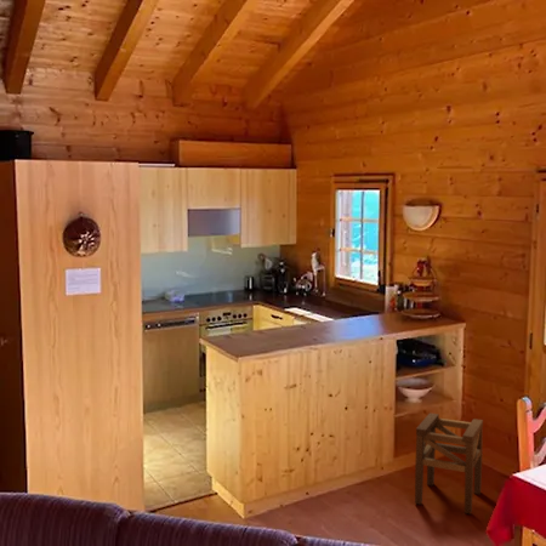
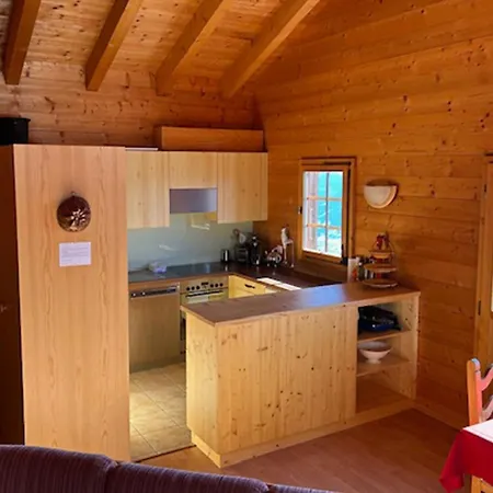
- stool (449, 461)
